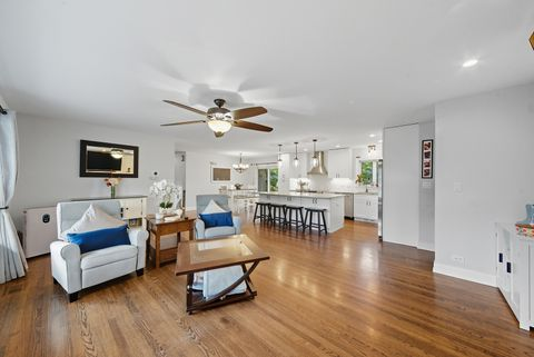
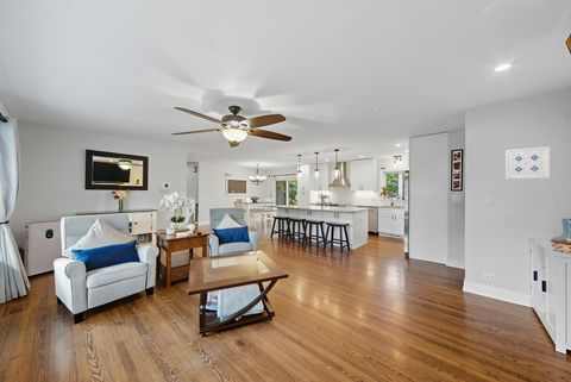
+ wall art (526, 163)
